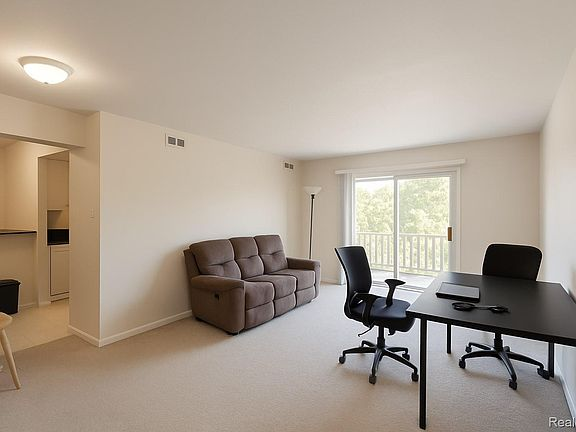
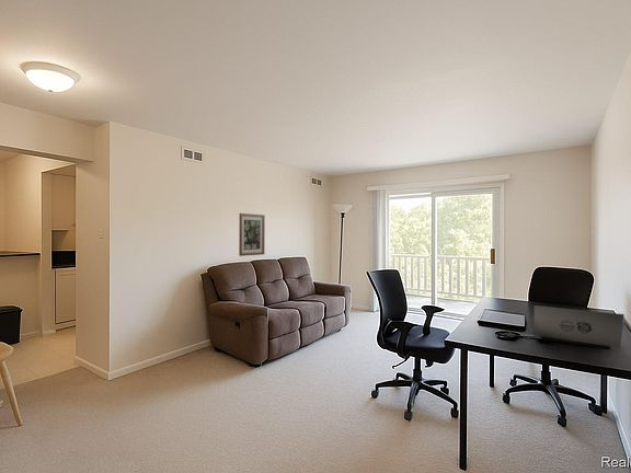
+ wall art (252, 234)
+ laptop (573, 323)
